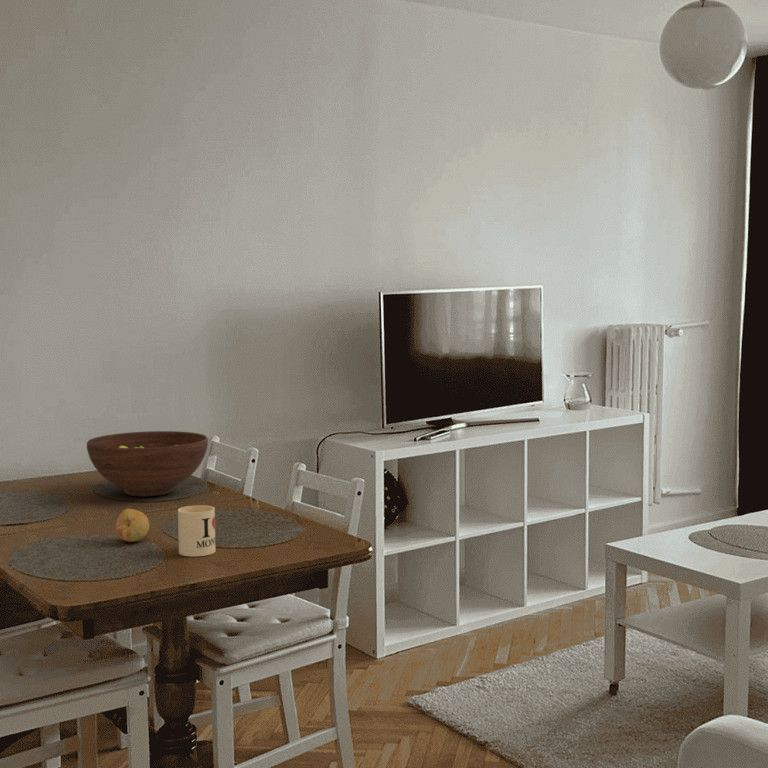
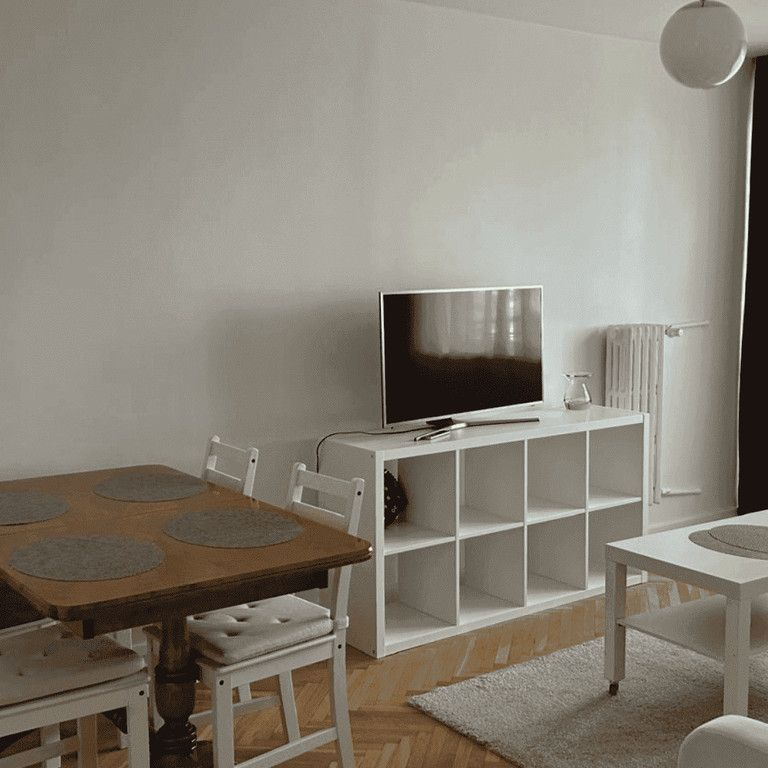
- mug (198, 528)
- fruit bowl (148, 466)
- fruit (133, 525)
